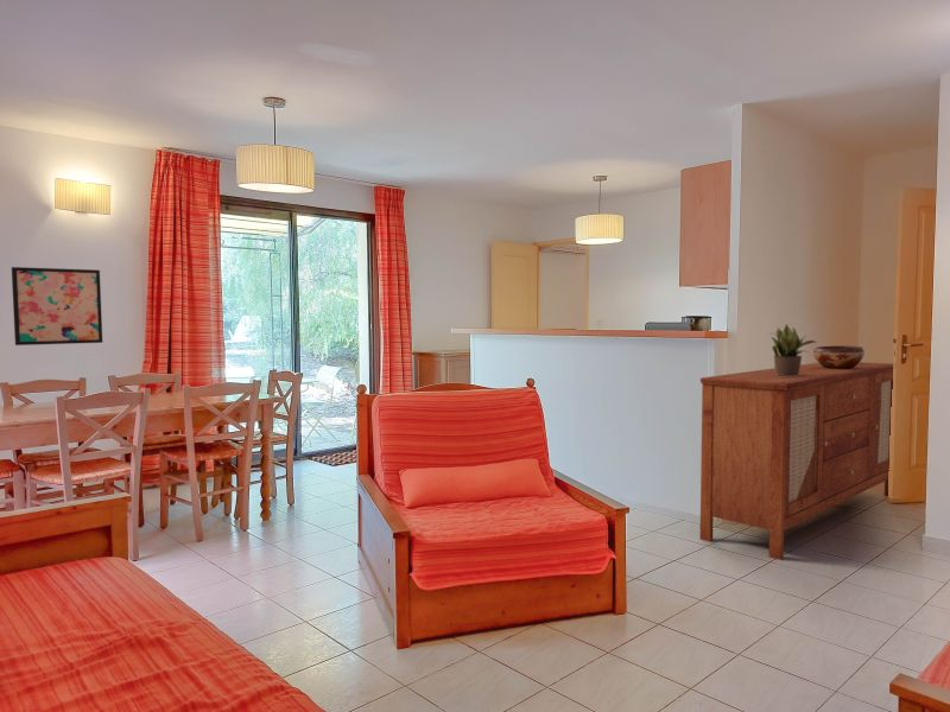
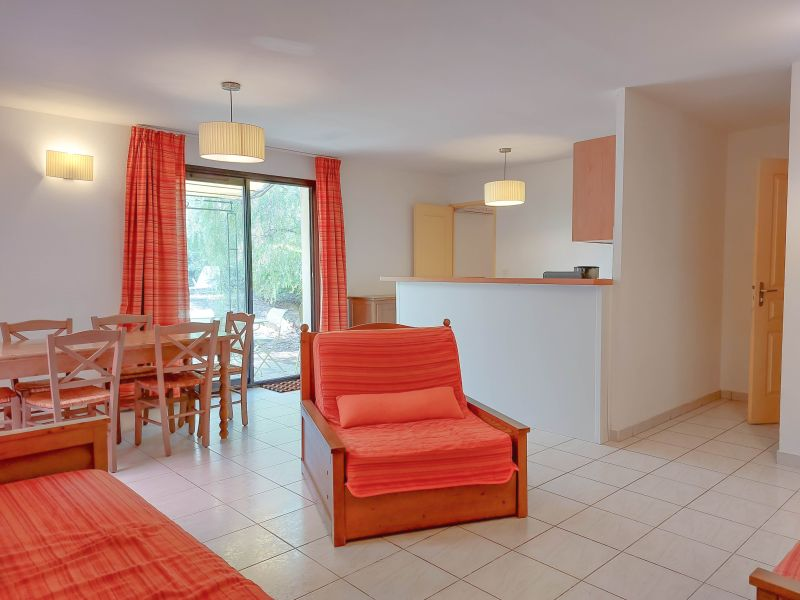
- decorative bowl (838, 356)
- wall art (58, 306)
- sideboard (811, 444)
- potted plant (792, 348)
